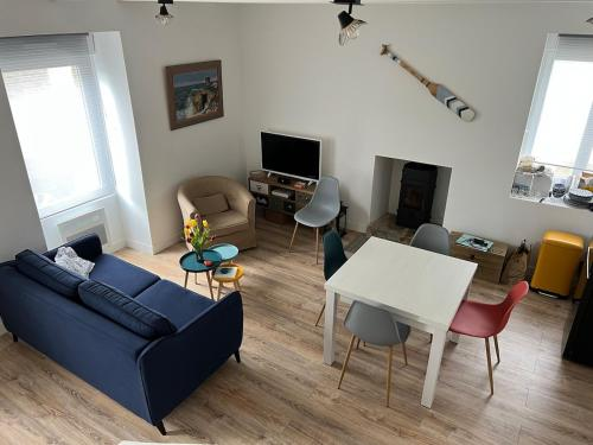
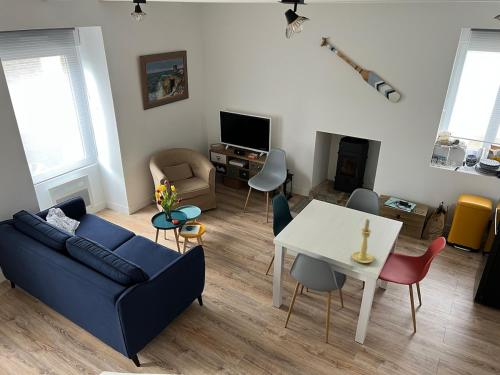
+ candle holder (365, 239)
